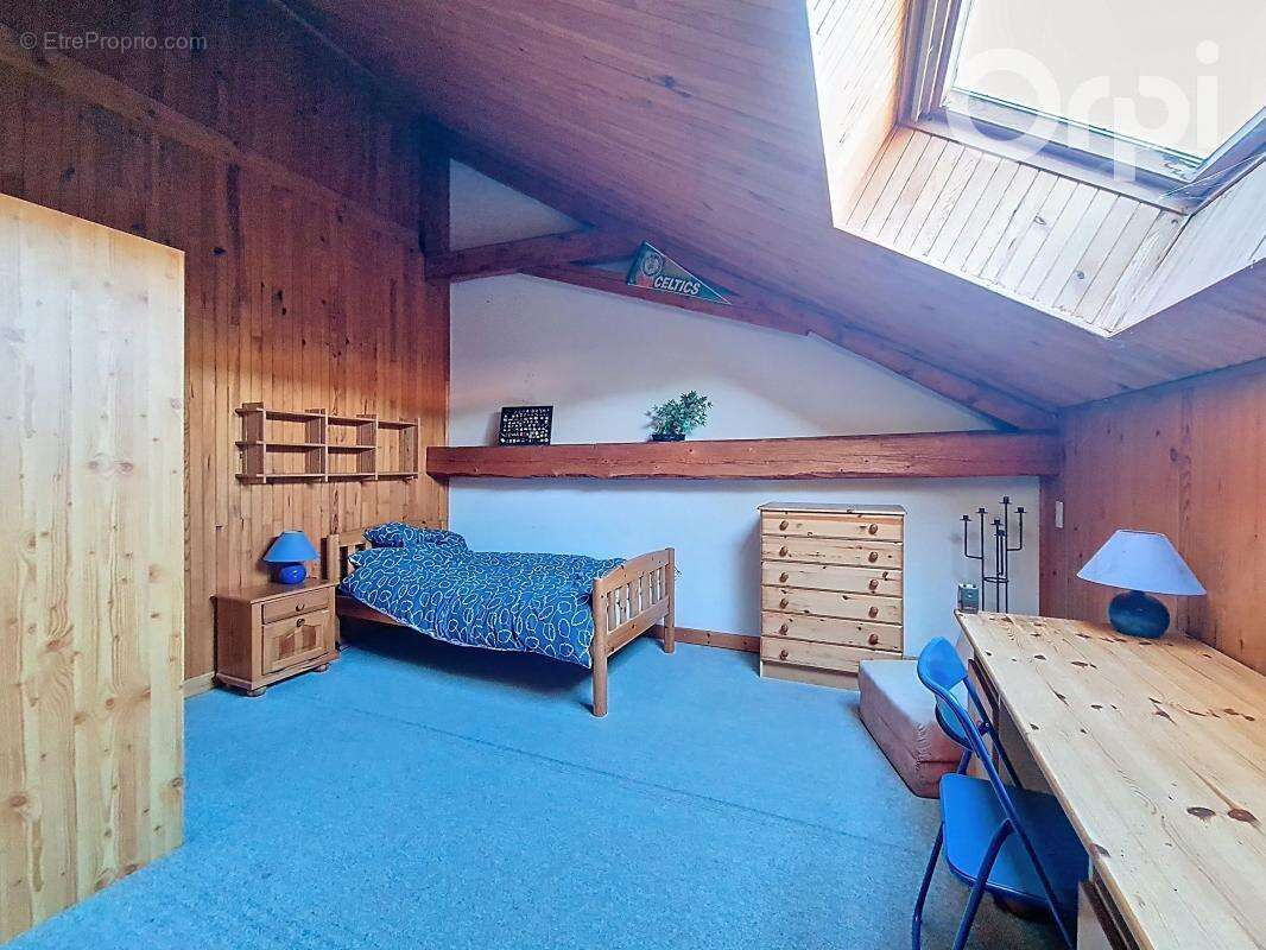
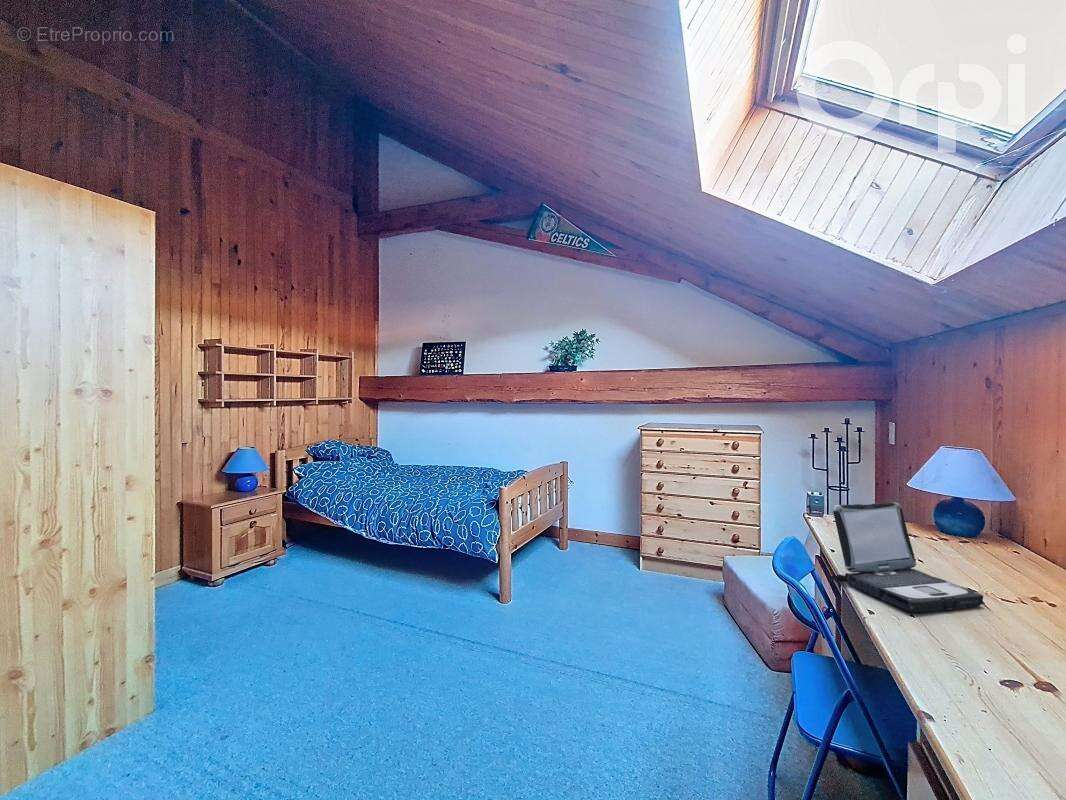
+ laptop (899, 551)
